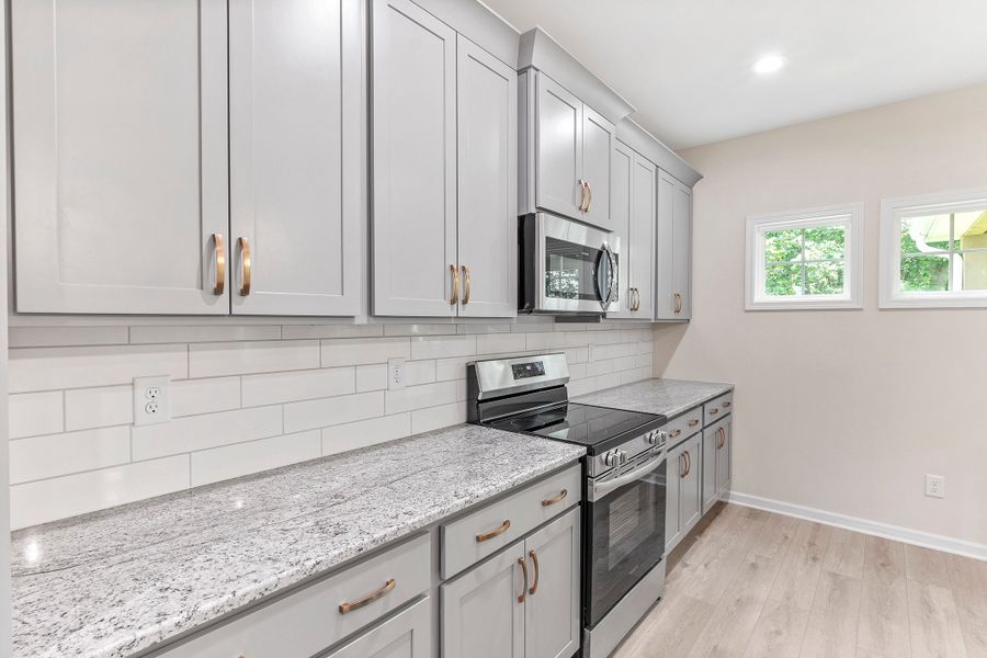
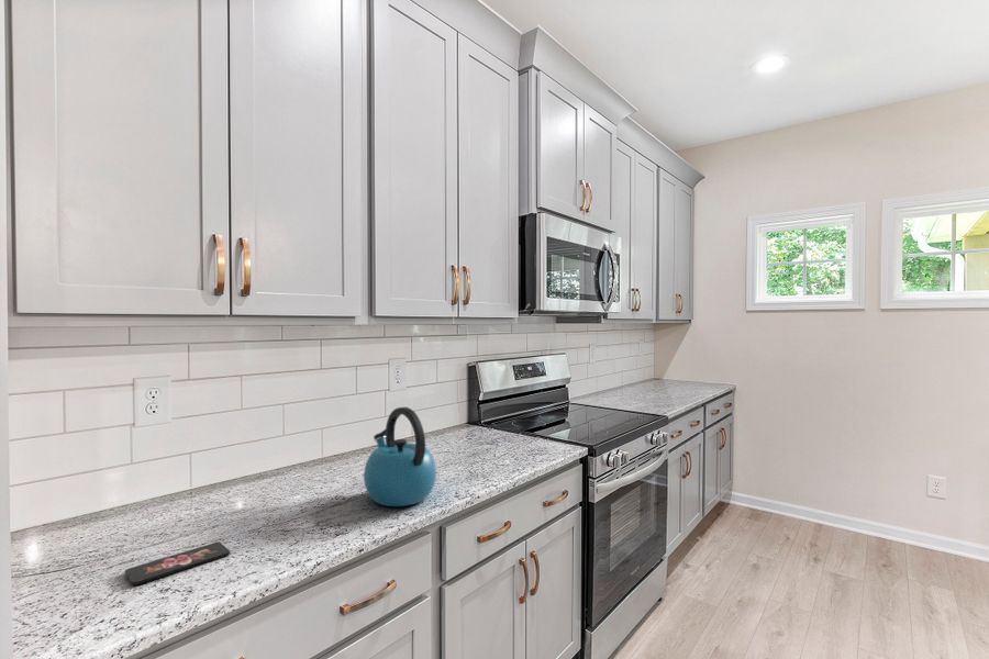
+ kettle (398, 451)
+ smartphone (179, 561)
